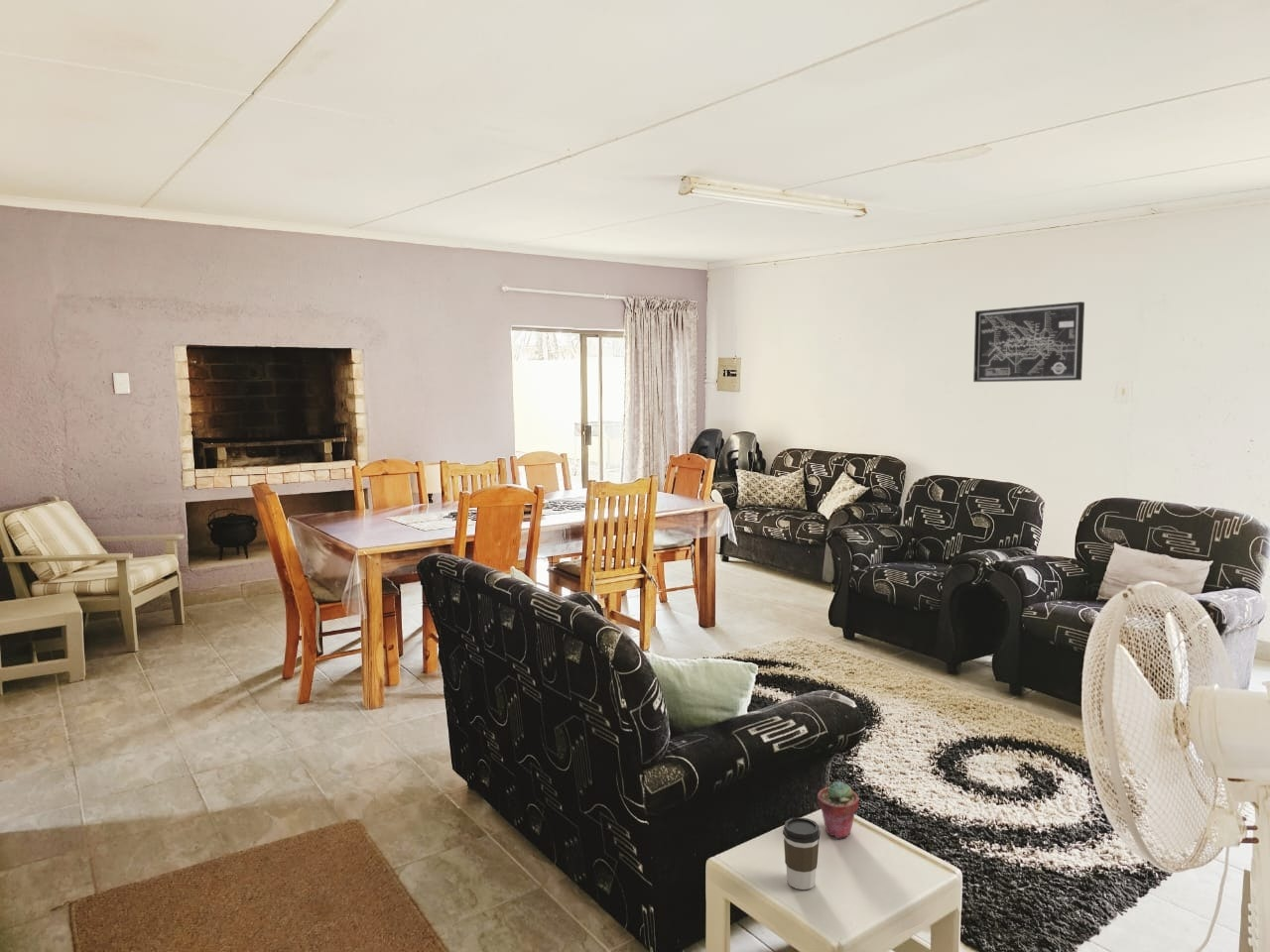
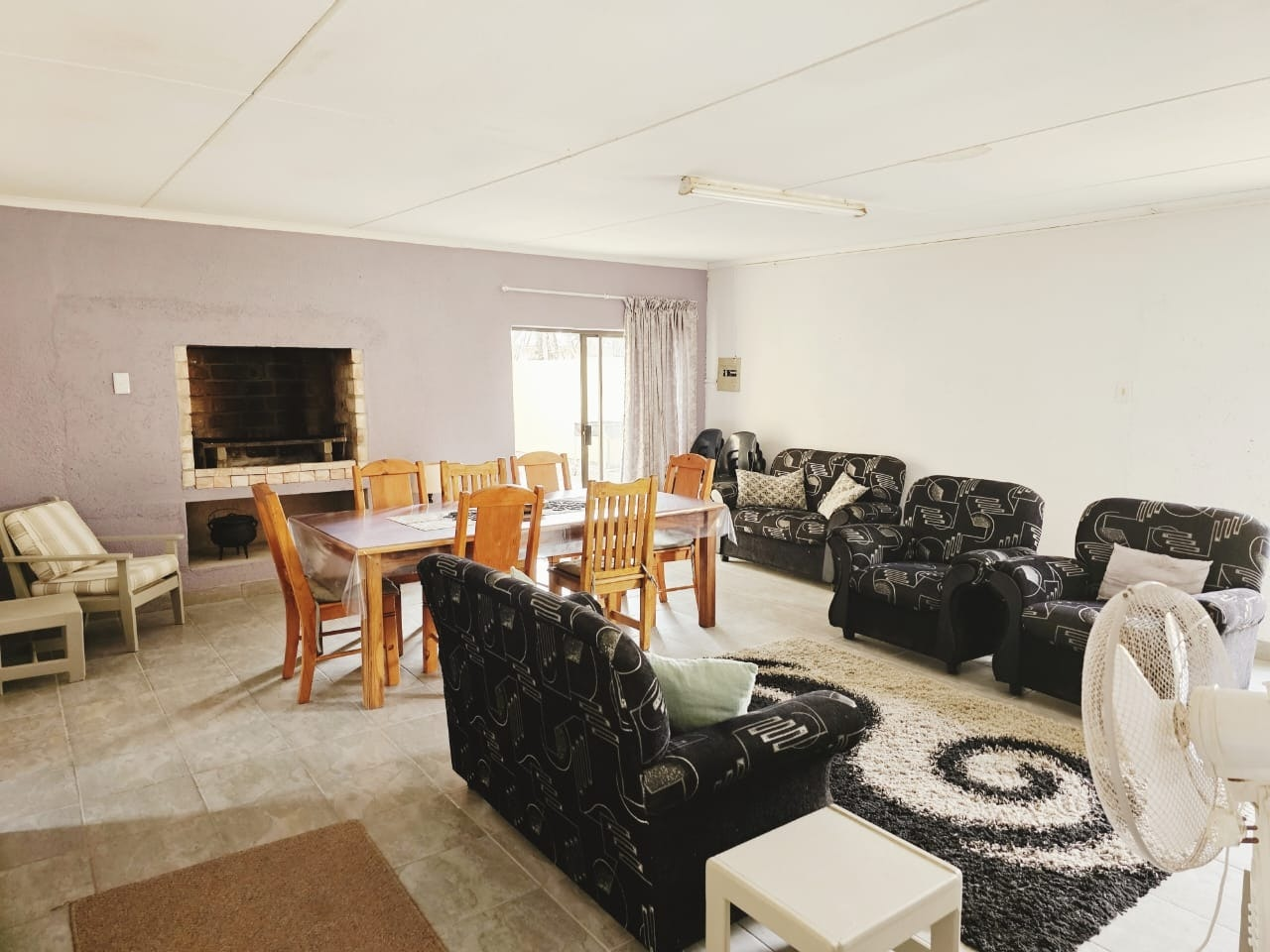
- wall art (1026, 344)
- potted succulent (837, 806)
- coffee cup (801, 854)
